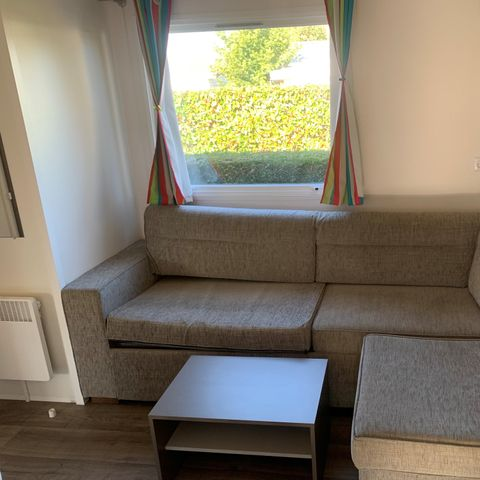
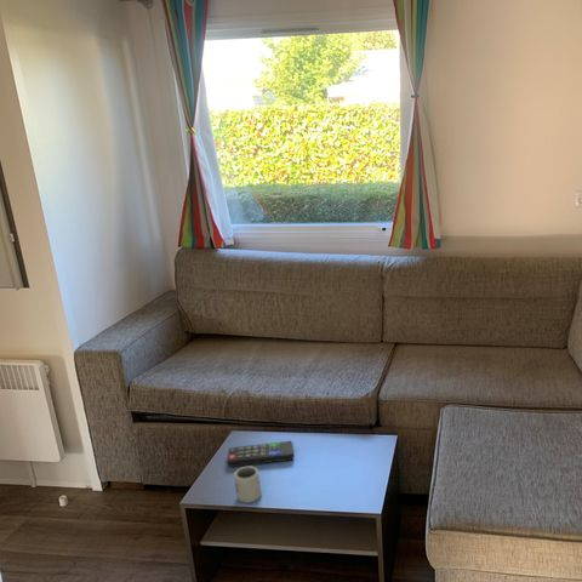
+ remote control (261, 452)
+ cup (249, 481)
